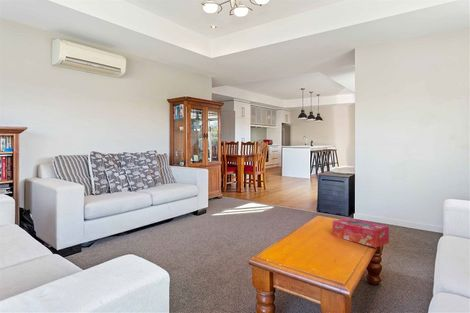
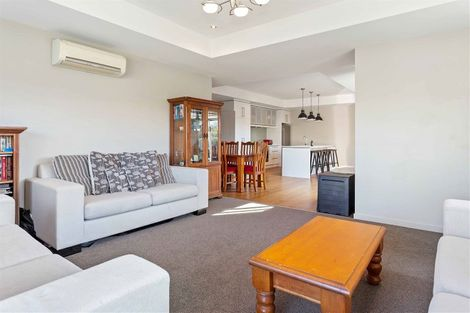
- tissue box (359, 231)
